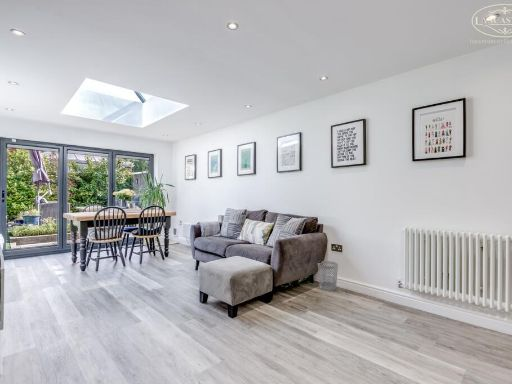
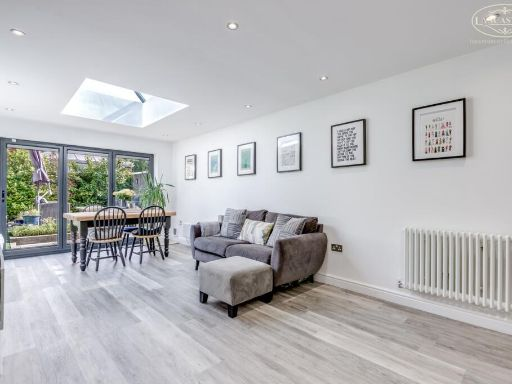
- wastebasket (327, 275)
